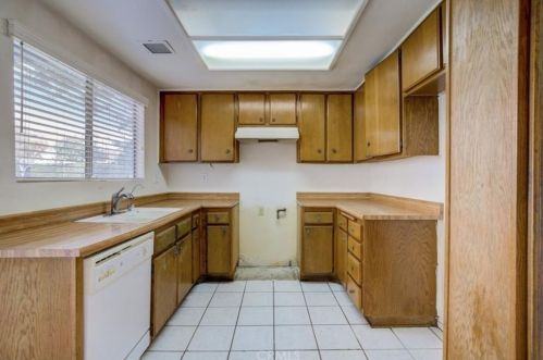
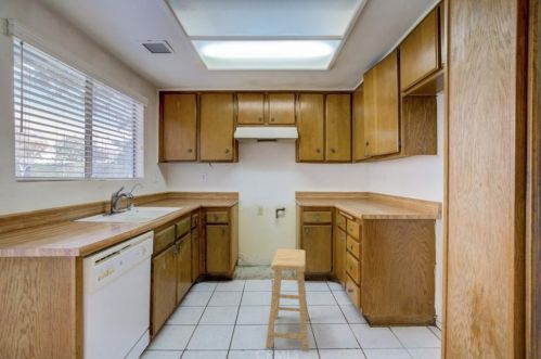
+ stool (288, 295)
